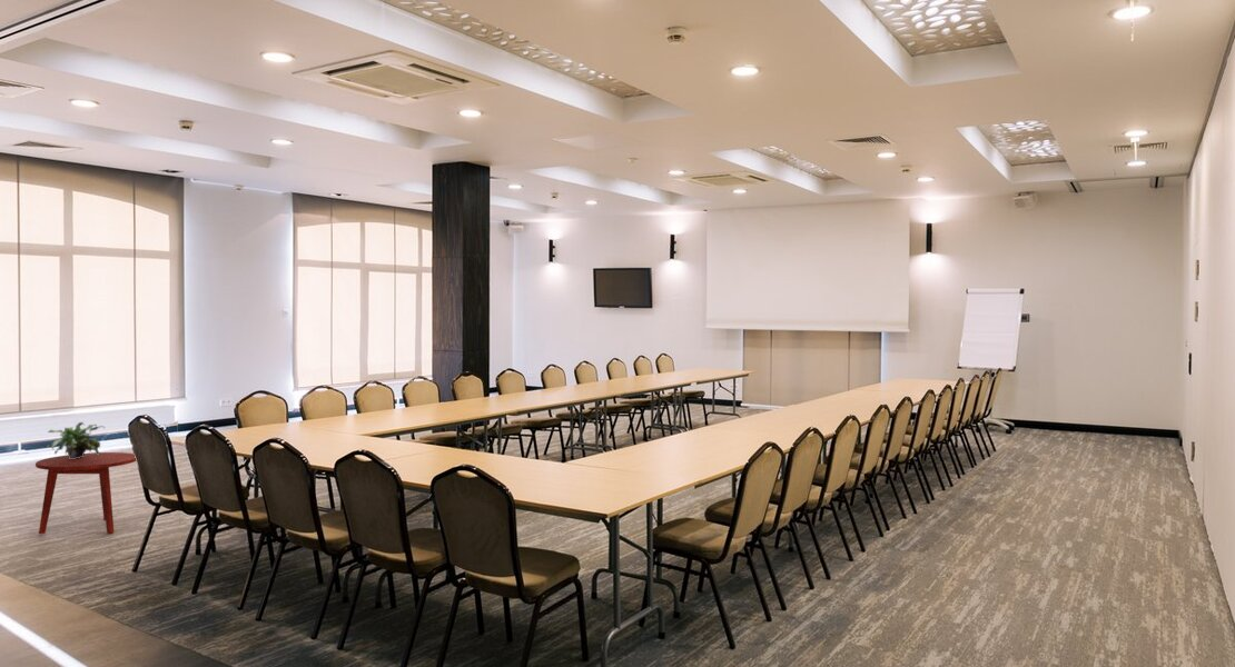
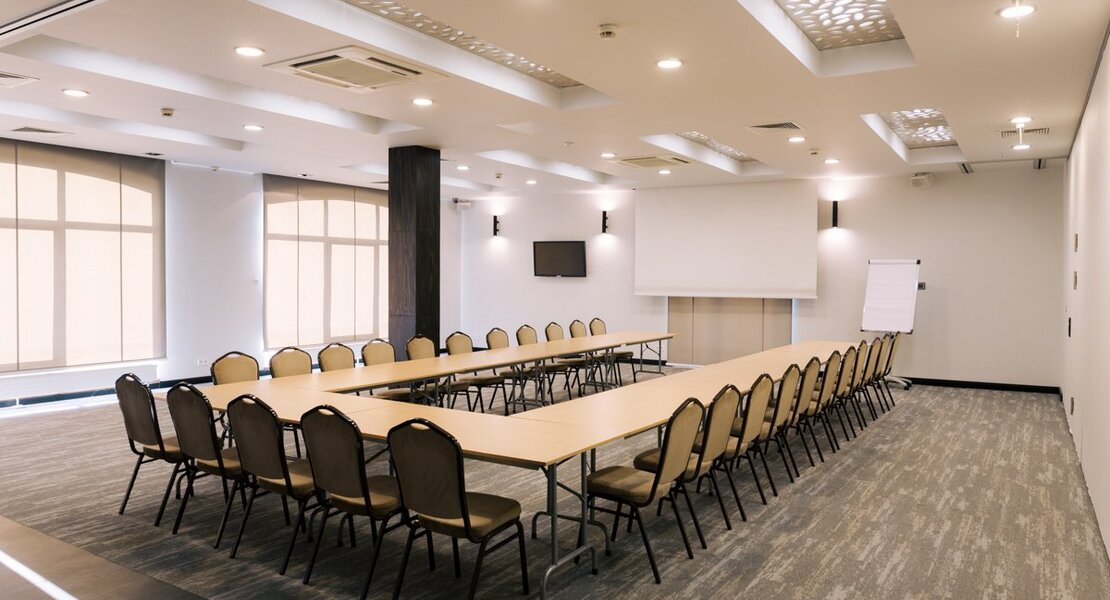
- side table (100, 488)
- potted plant (75, 439)
